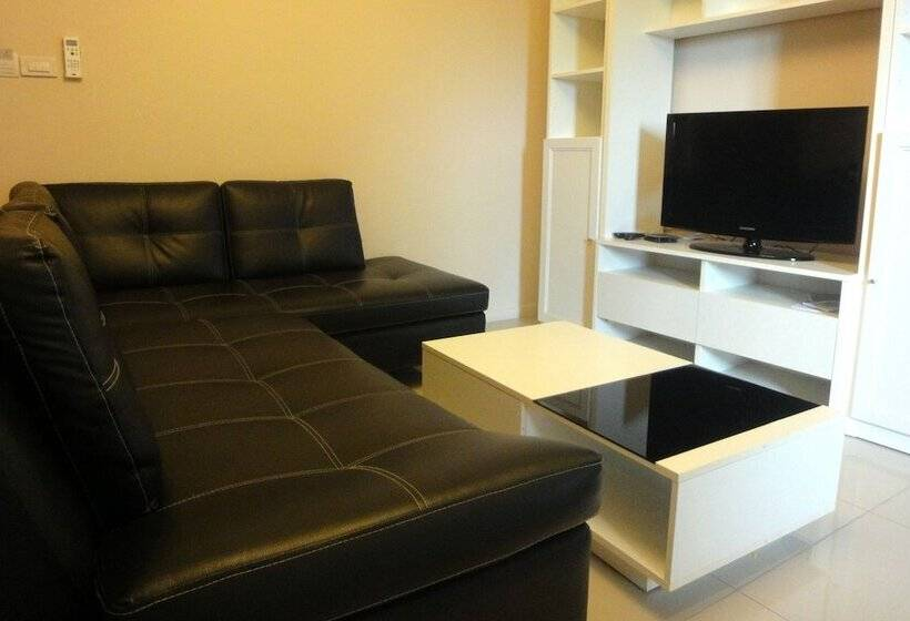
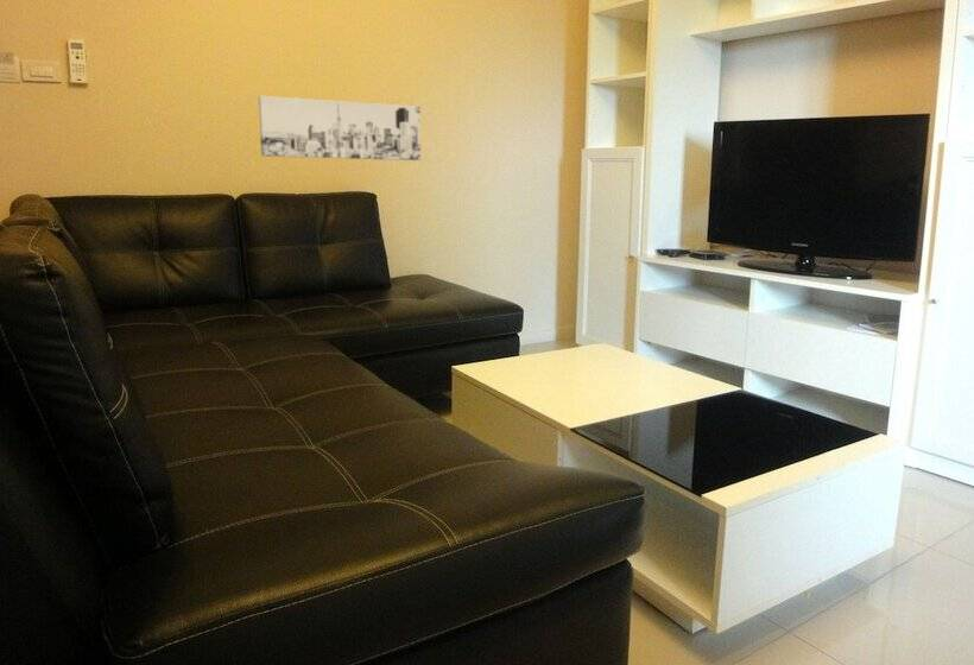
+ wall art (343, 129)
